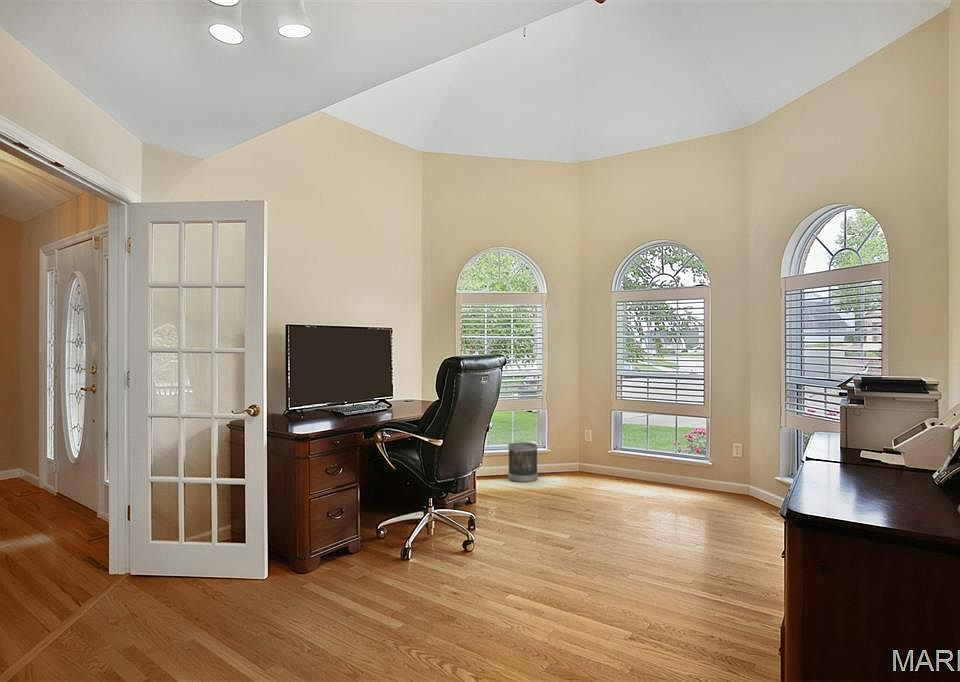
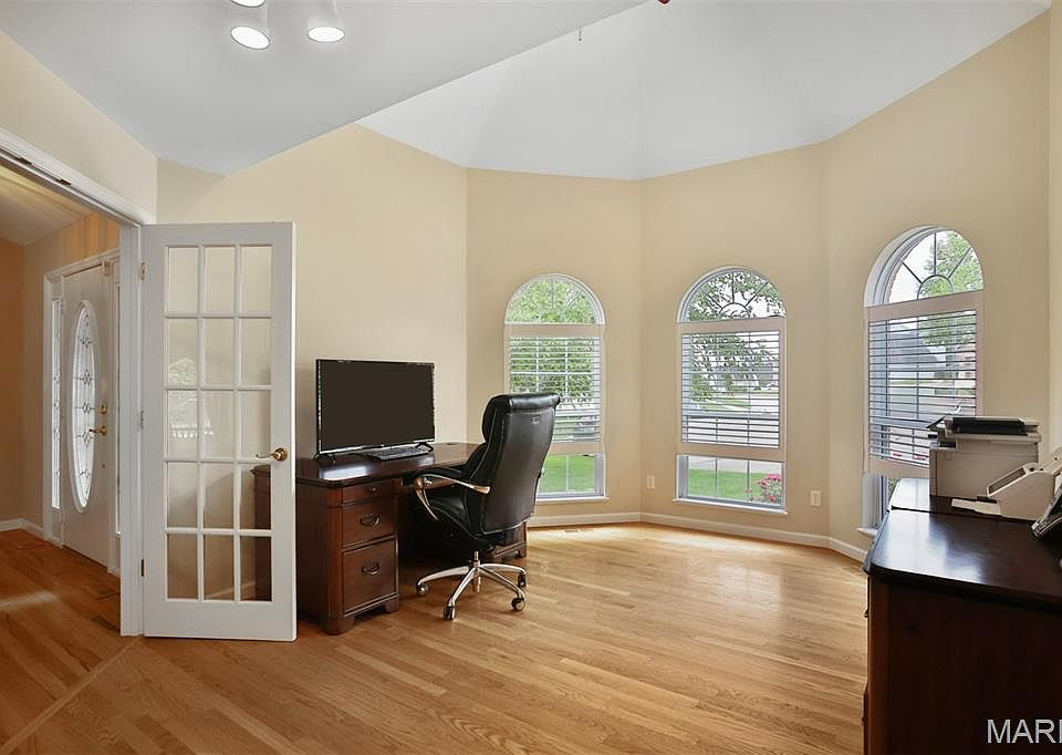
- wastebasket (522, 461)
